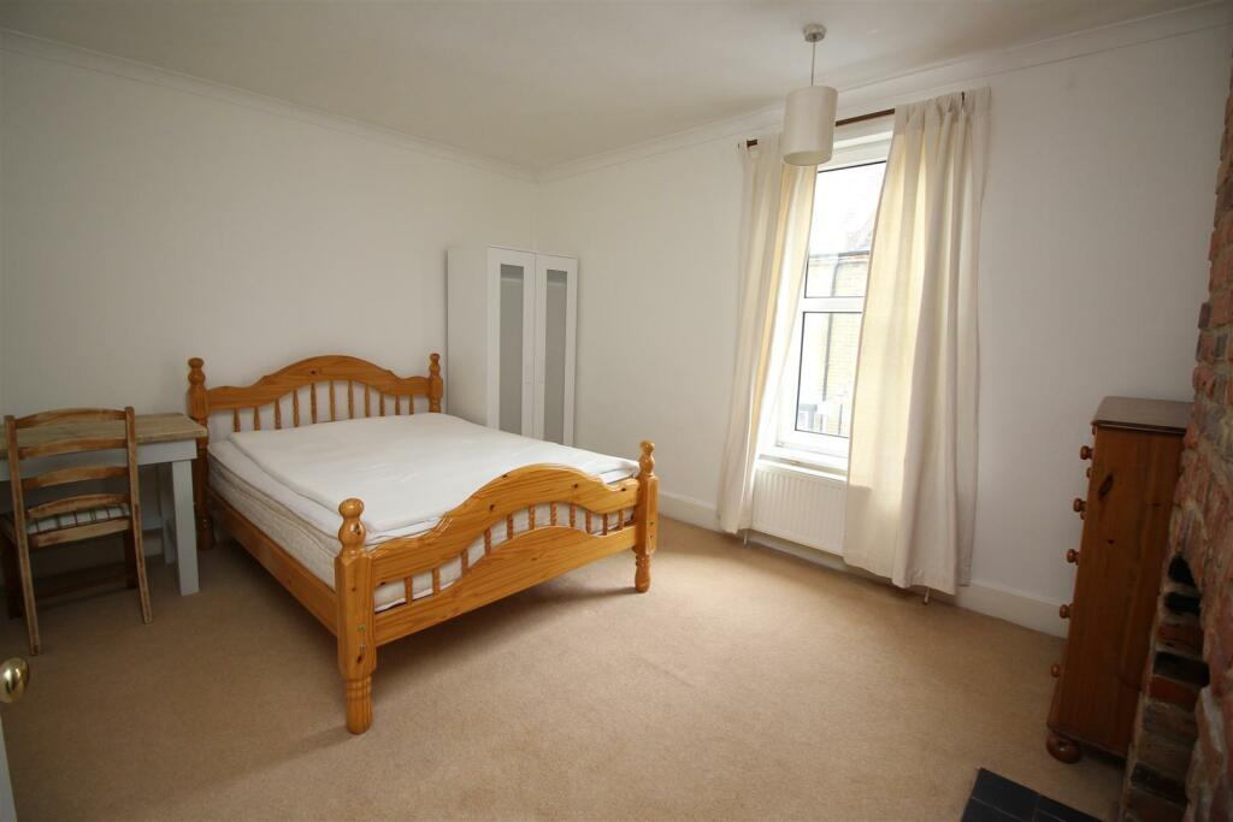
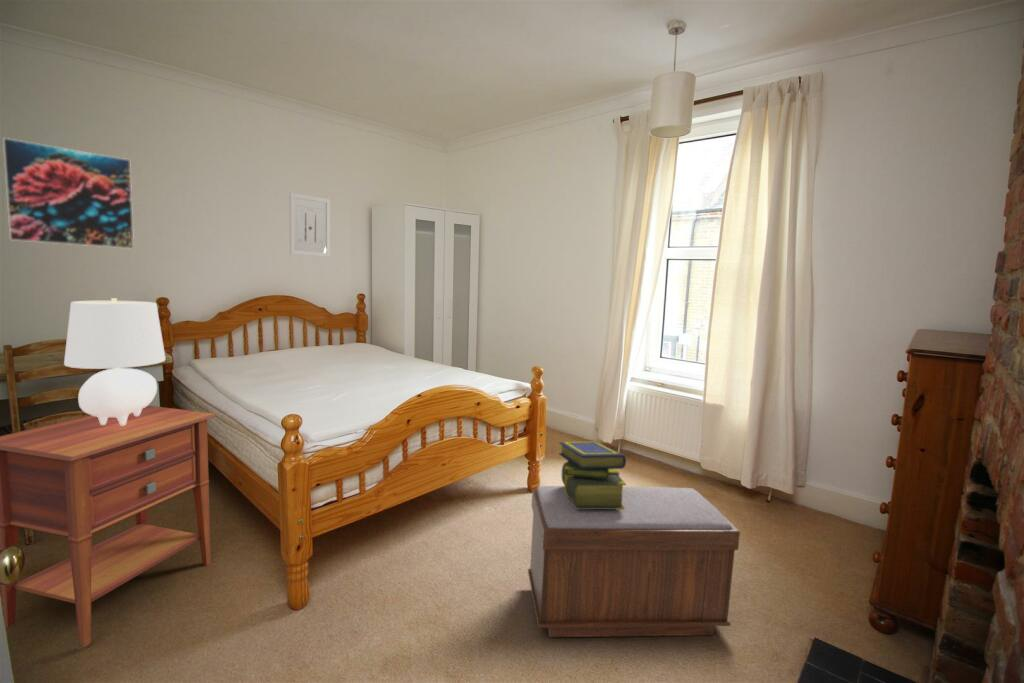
+ stack of books (589, 470)
+ table lamp (118, 360)
+ wall art (310, 226)
+ bench (624, 555)
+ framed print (73, 197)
+ nightstand (114, 510)
